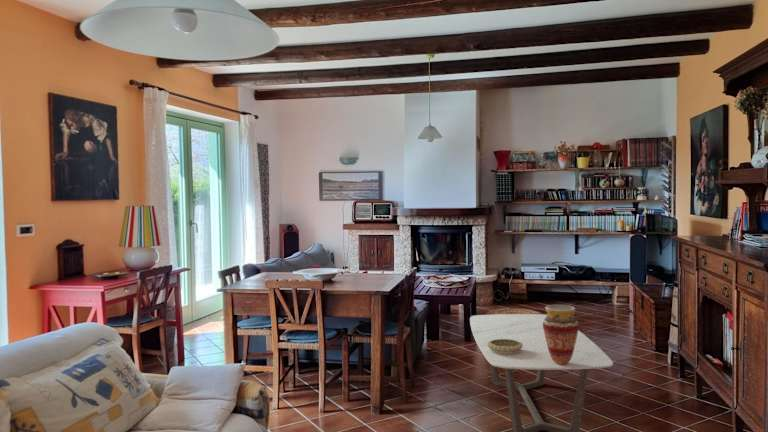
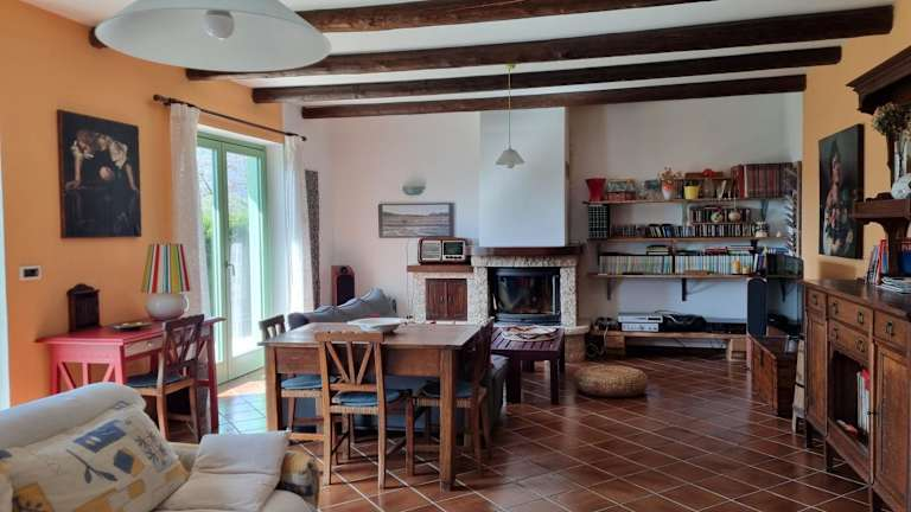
- coffee table (530, 369)
- vase (560, 334)
- decorative bowl (504, 346)
